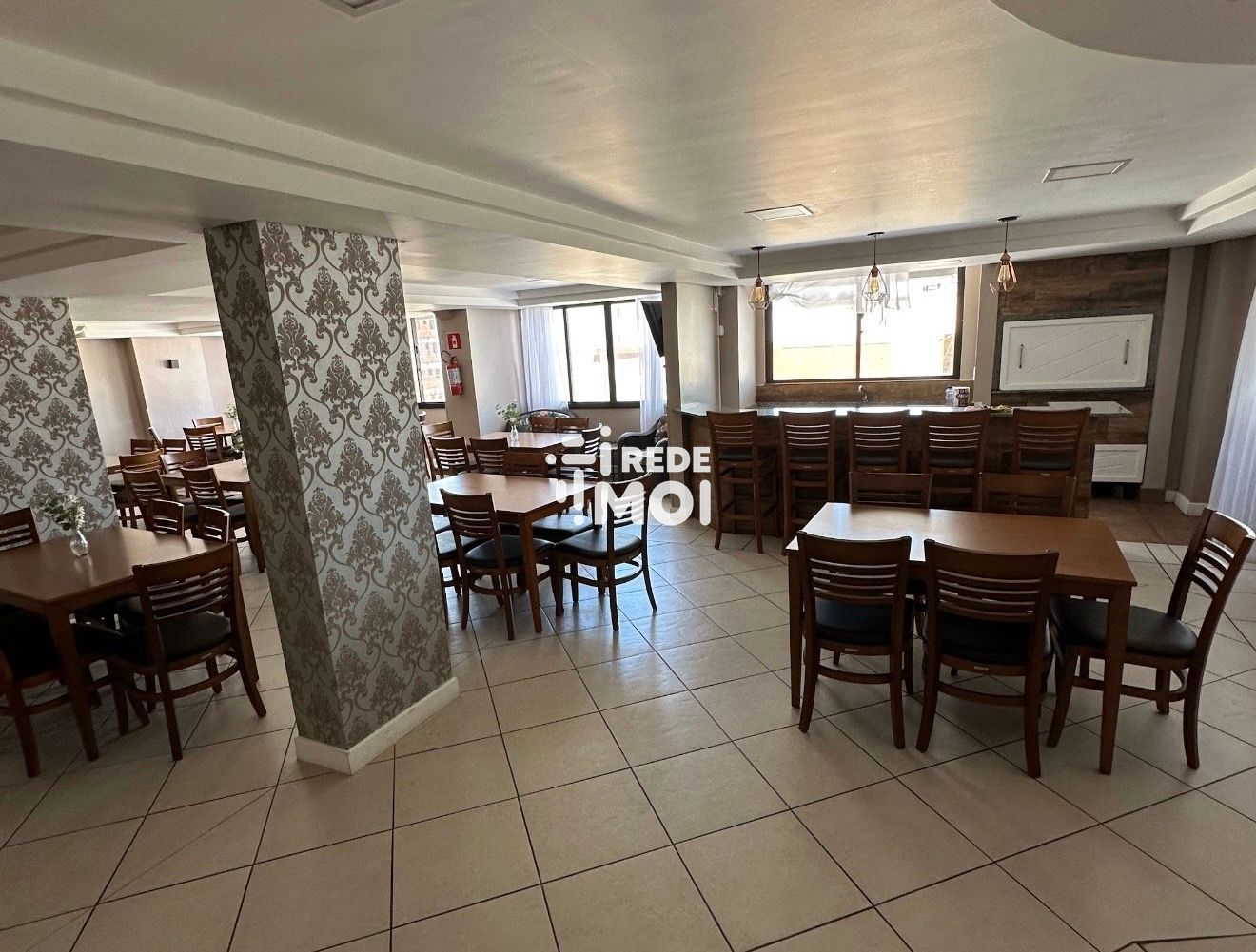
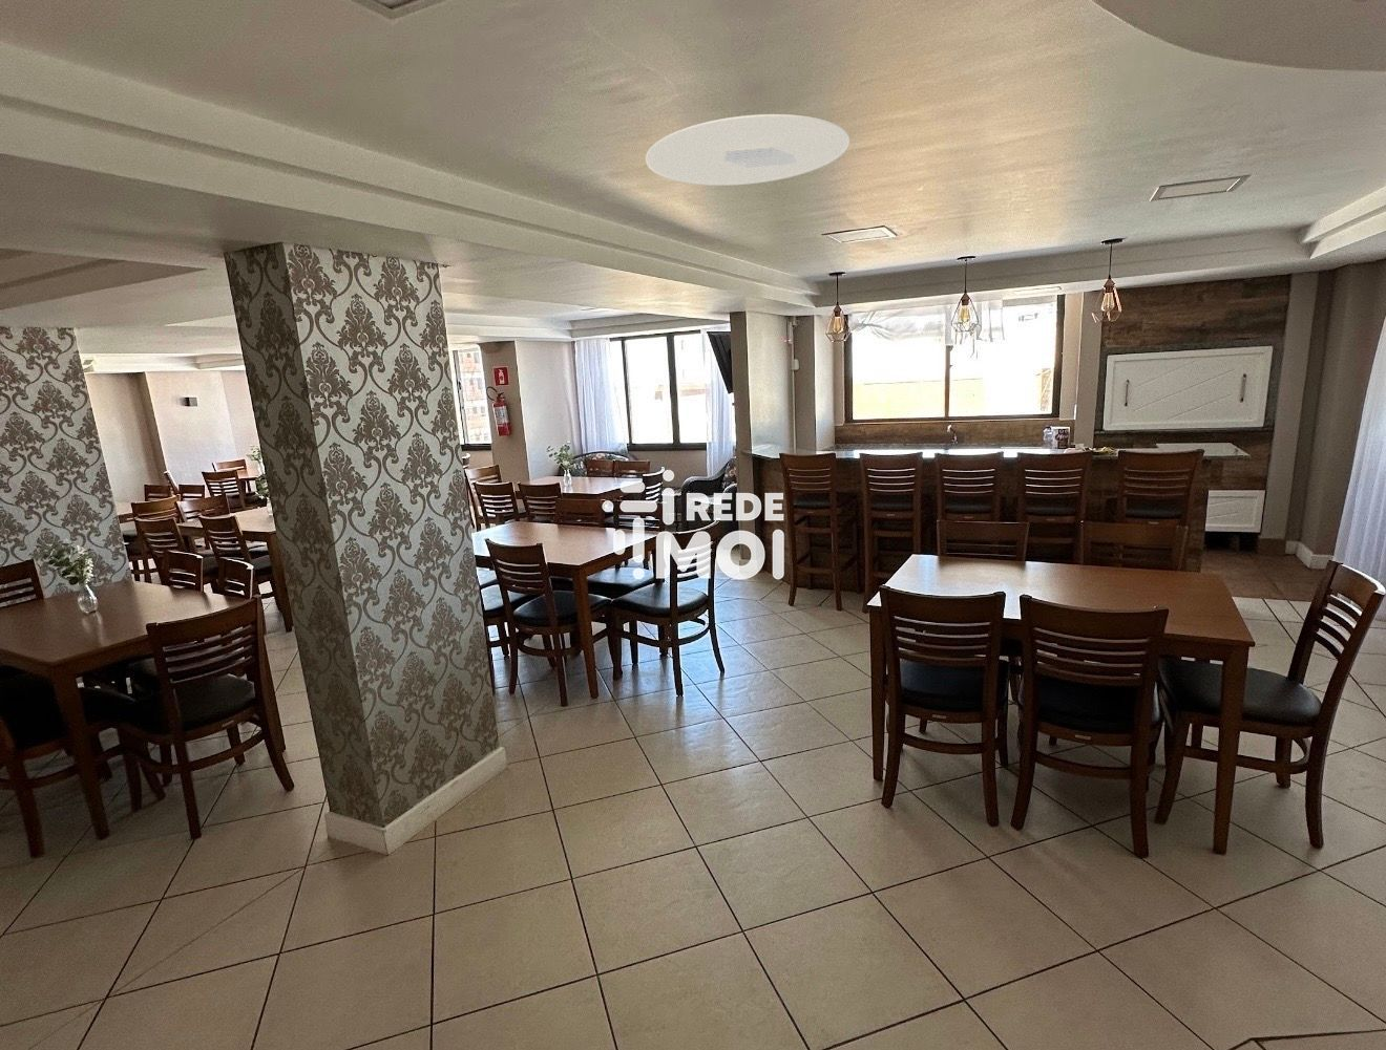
+ ceiling light (746, 143)
